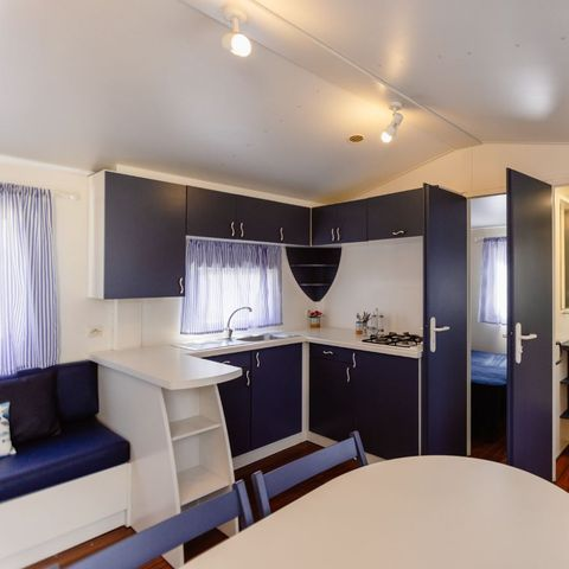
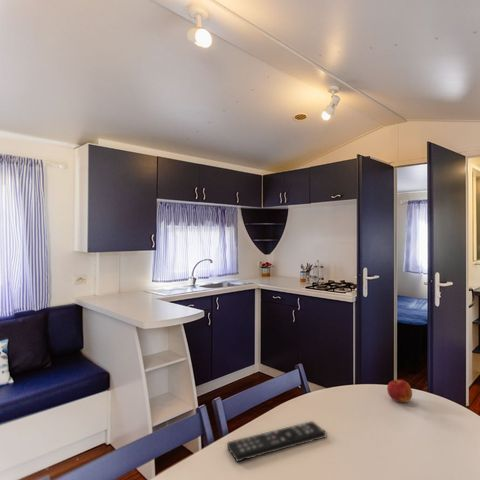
+ remote control (278, 438)
+ apple (399, 390)
